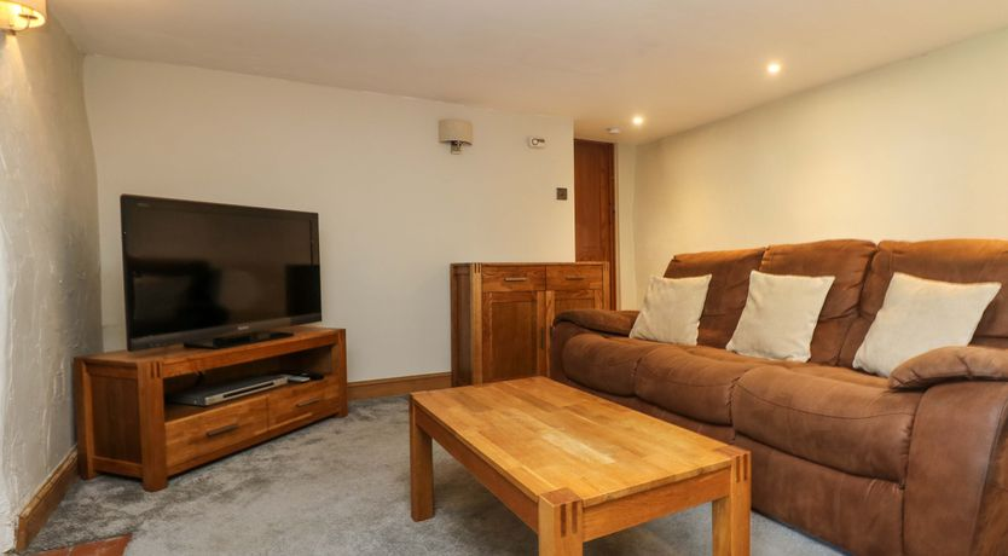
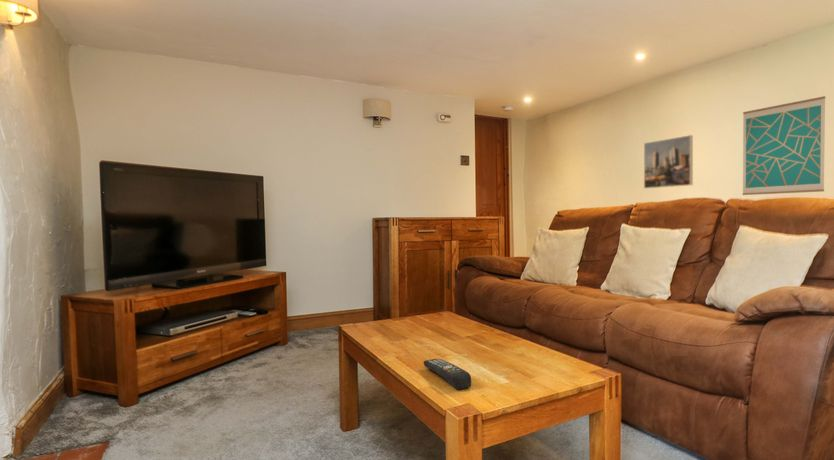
+ remote control (446, 370)
+ wall art (781, 149)
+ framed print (667, 163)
